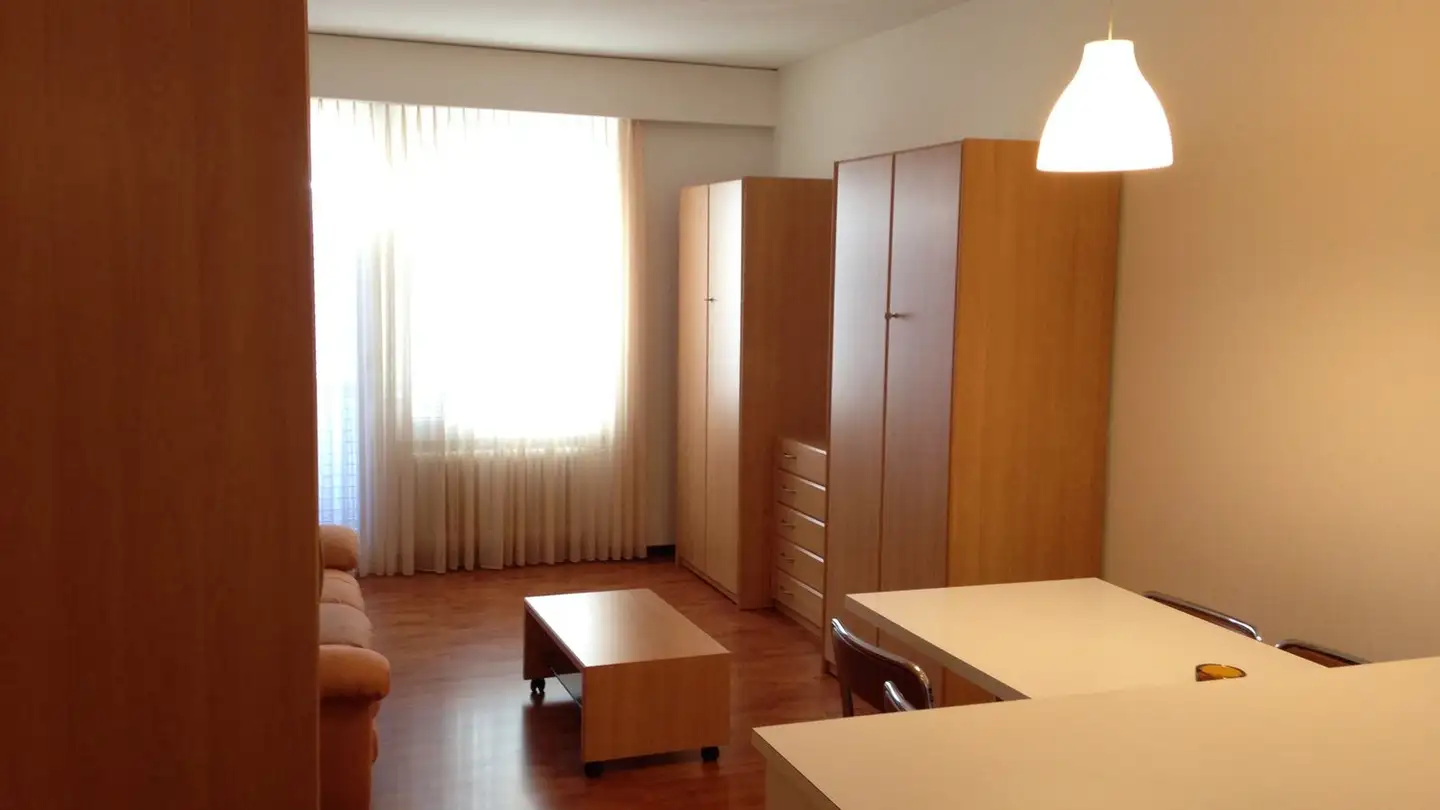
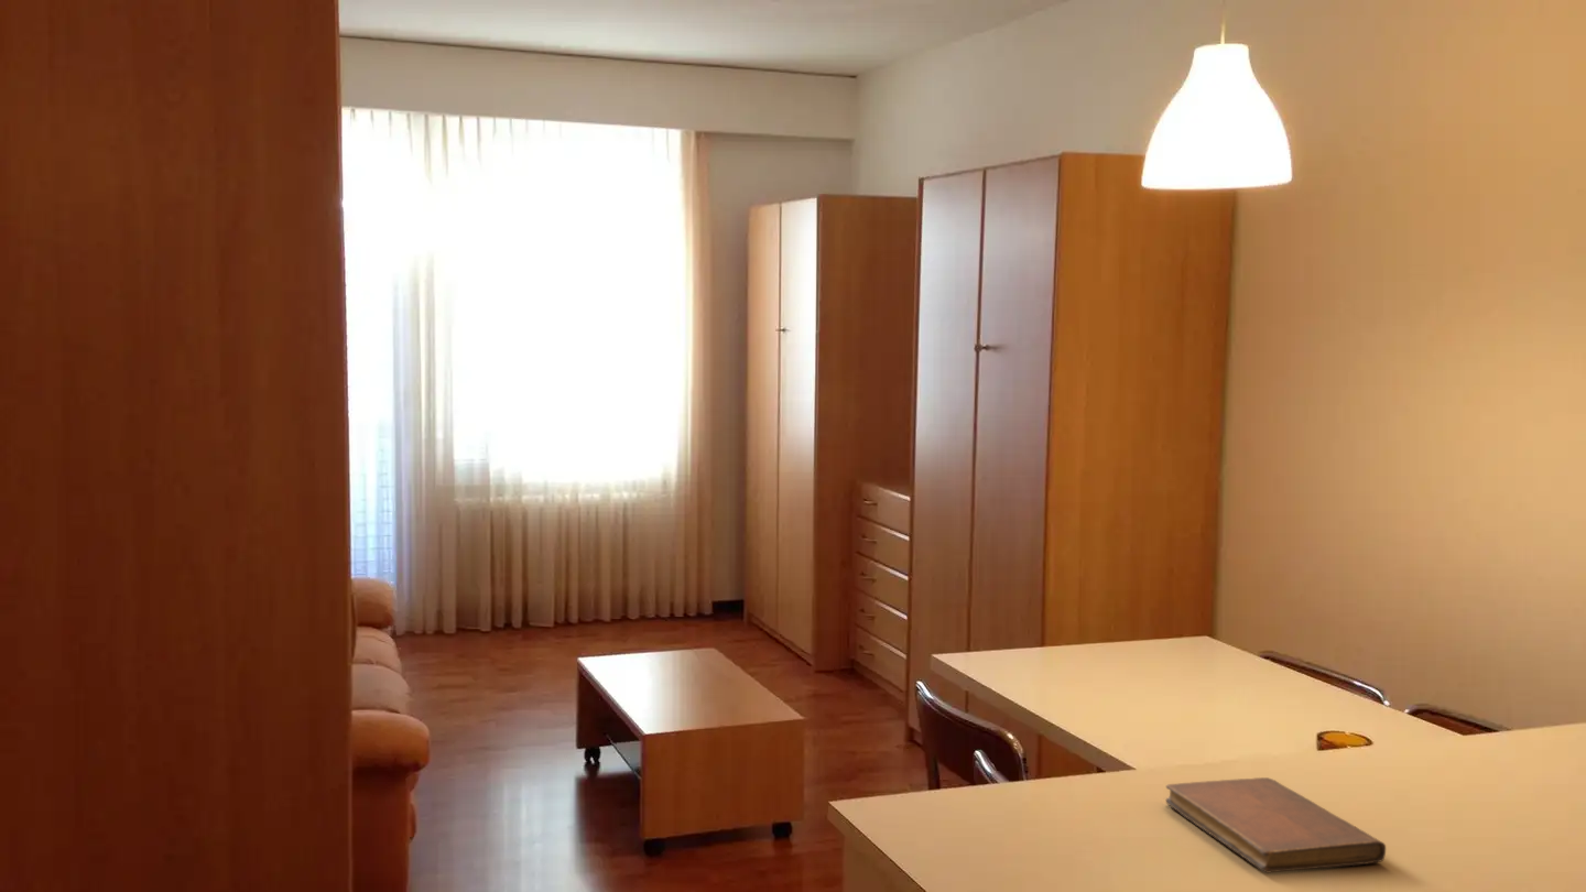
+ notebook (1268, 820)
